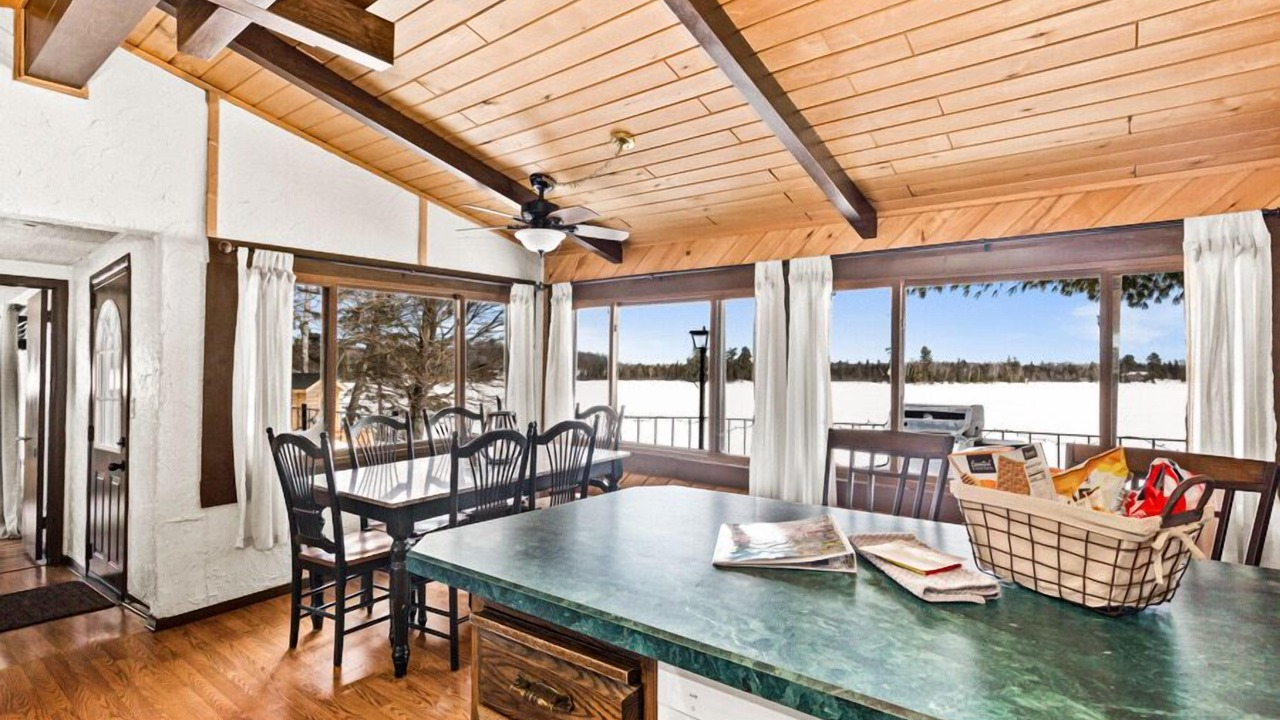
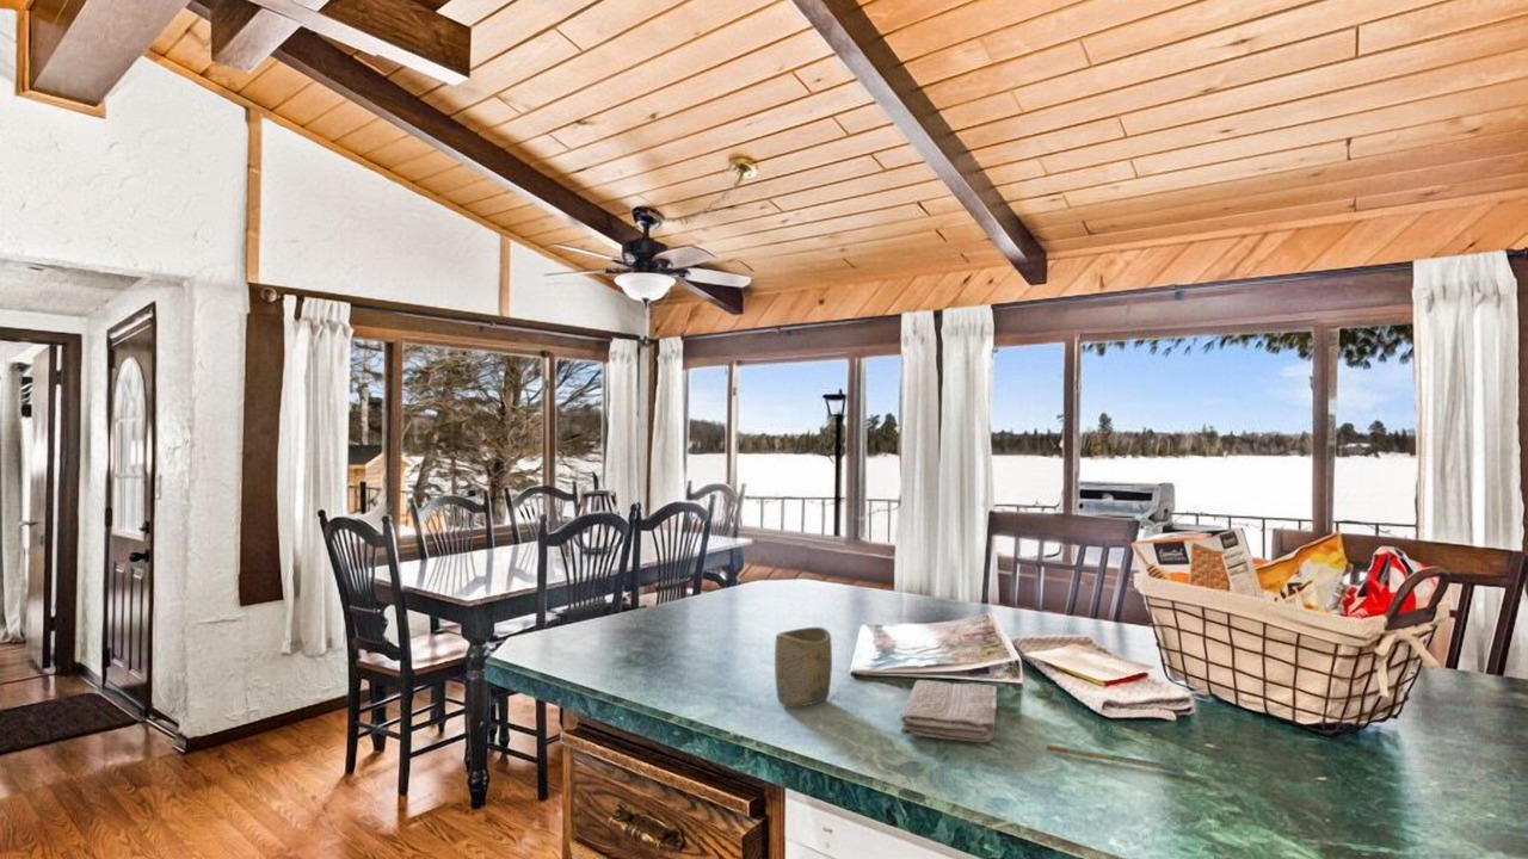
+ washcloth (950, 706)
+ pen (1113, 758)
+ cup (802, 666)
